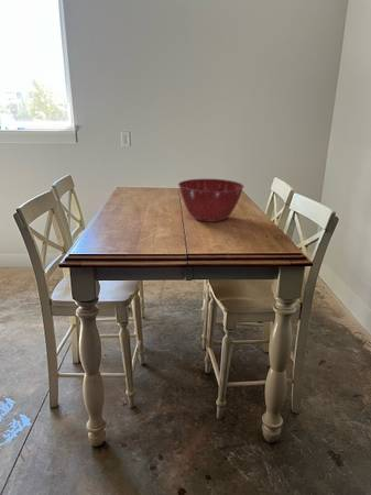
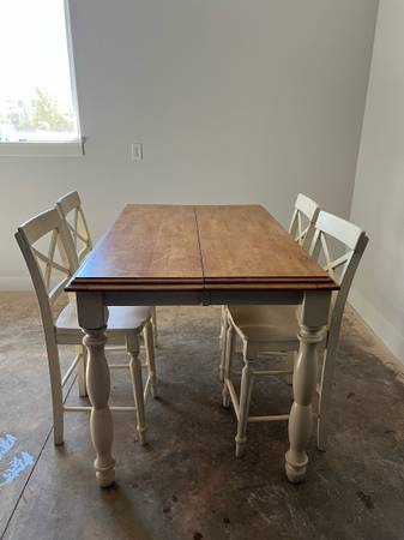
- mixing bowl (210, 200)
